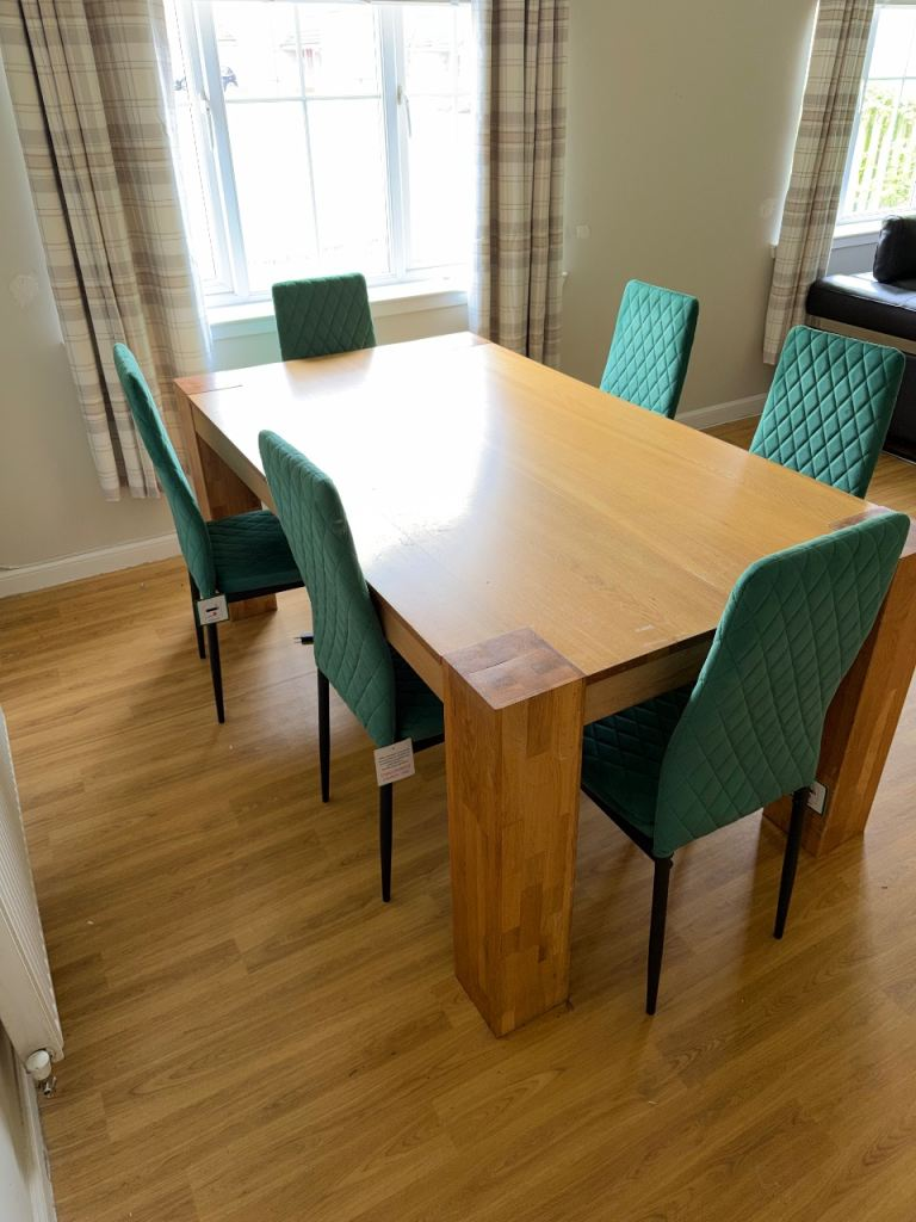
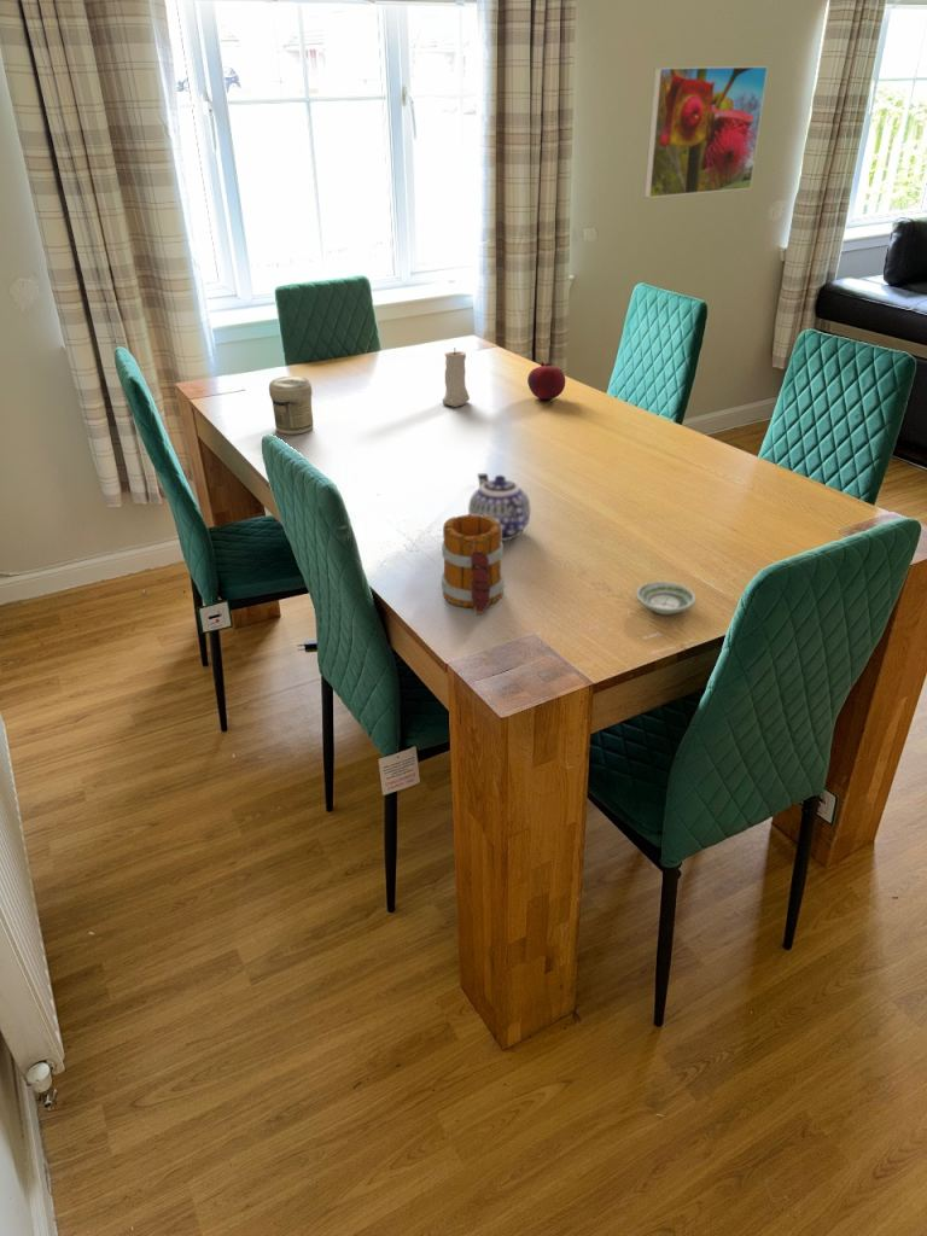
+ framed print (705, 132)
+ fruit (547, 380)
+ jar (292, 404)
+ saucer (665, 600)
+ teapot (499, 503)
+ candle (455, 375)
+ mug (474, 561)
